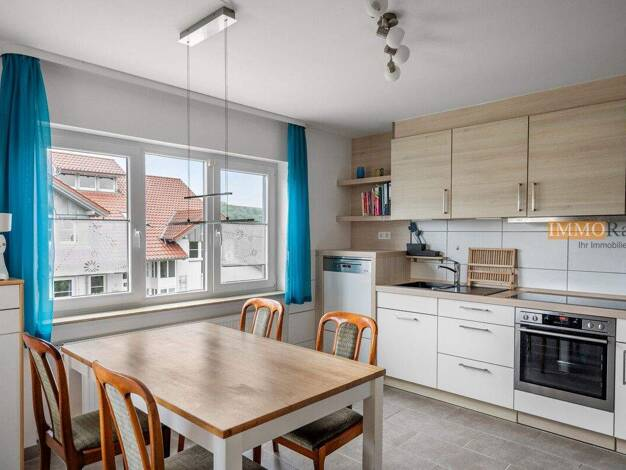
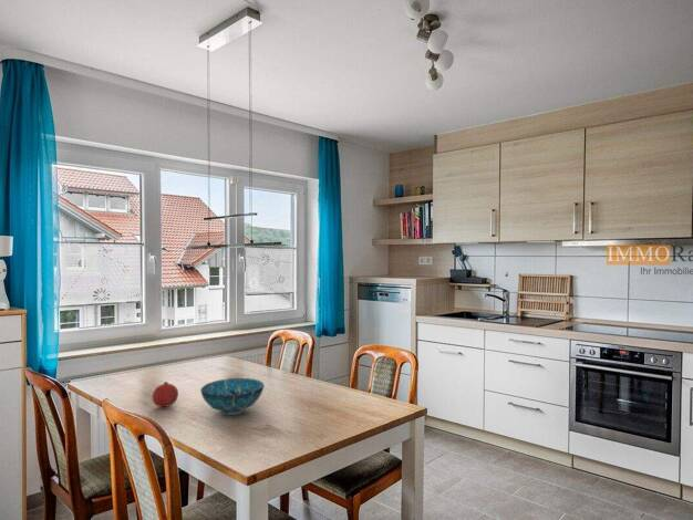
+ decorative bowl (232, 398)
+ fruit (165, 394)
